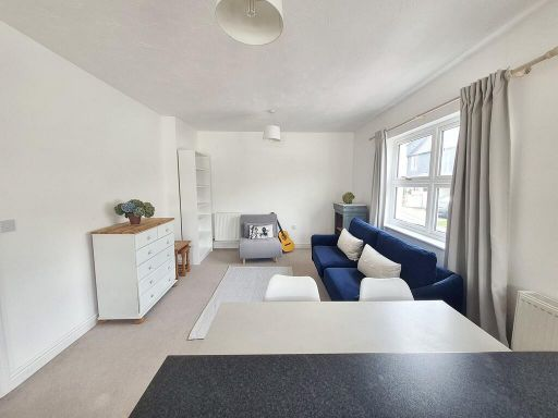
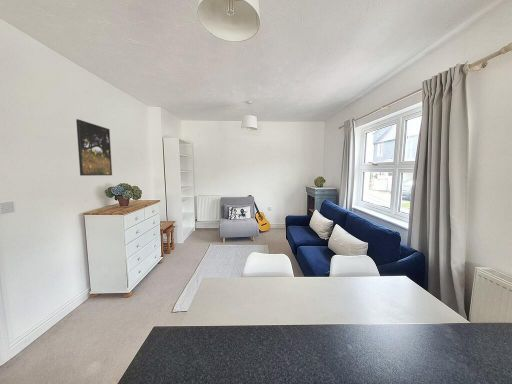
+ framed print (96, 150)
